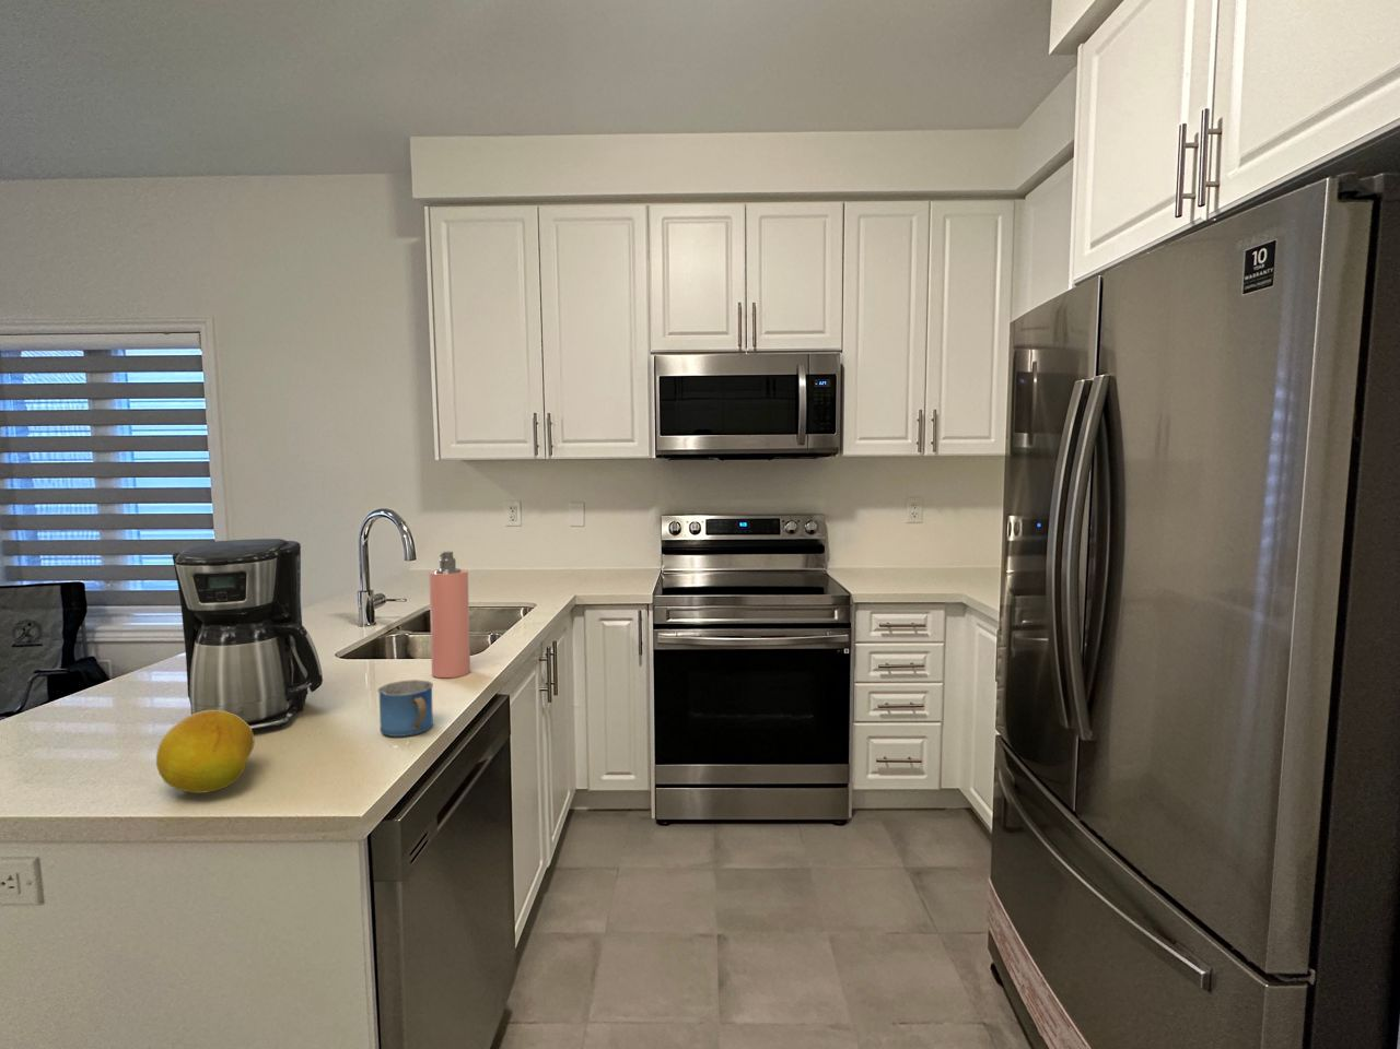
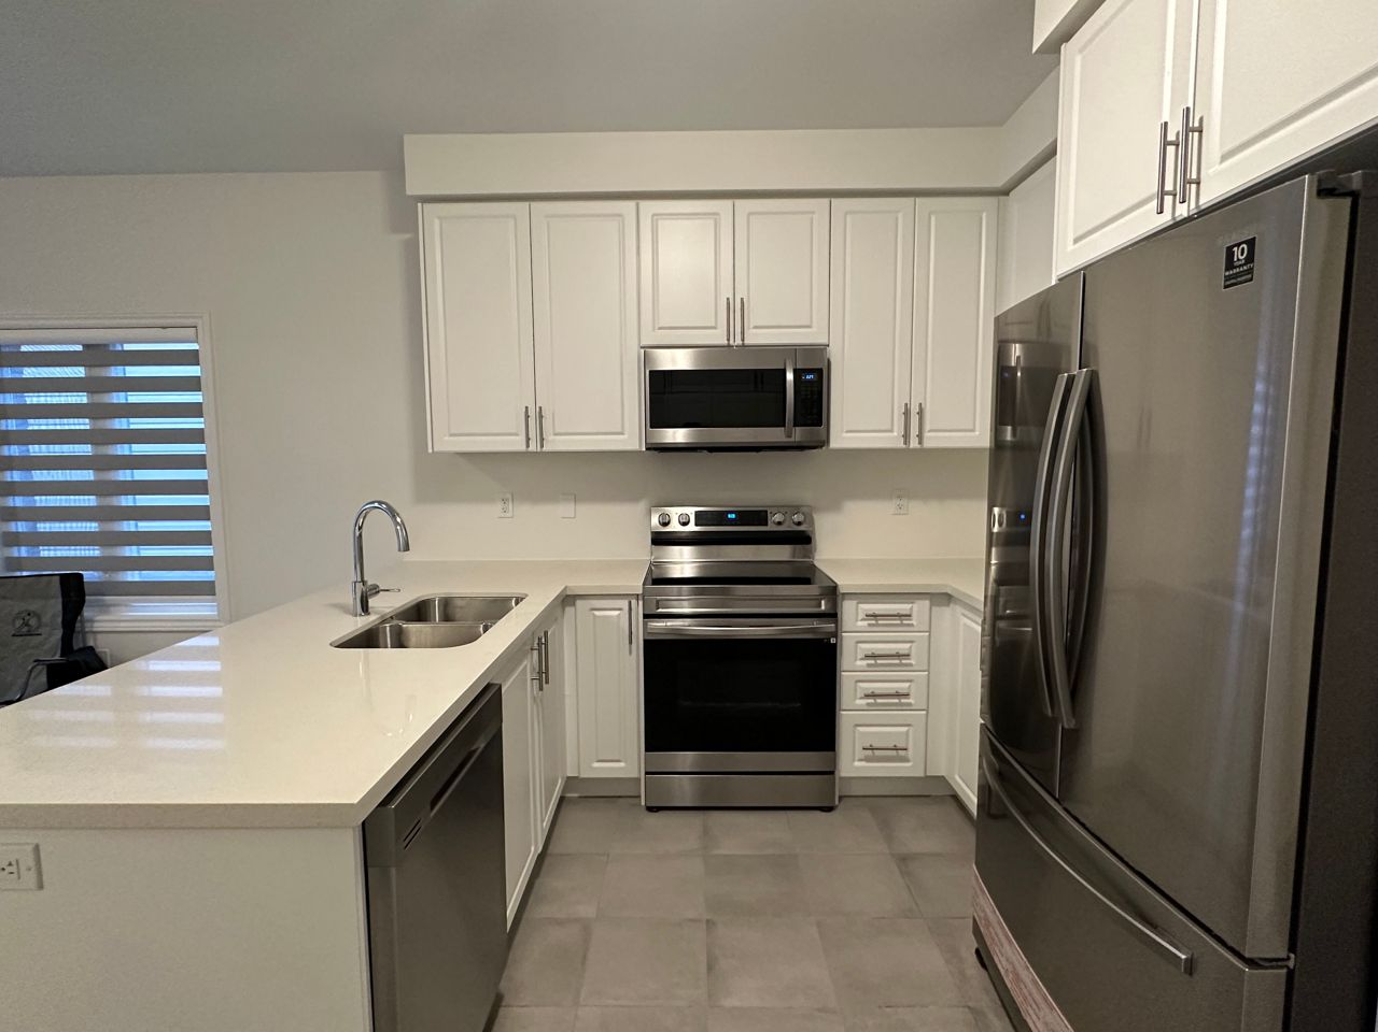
- coffee maker (263, 626)
- fruit (208, 750)
- mug (407, 710)
- spray bottle (450, 612)
